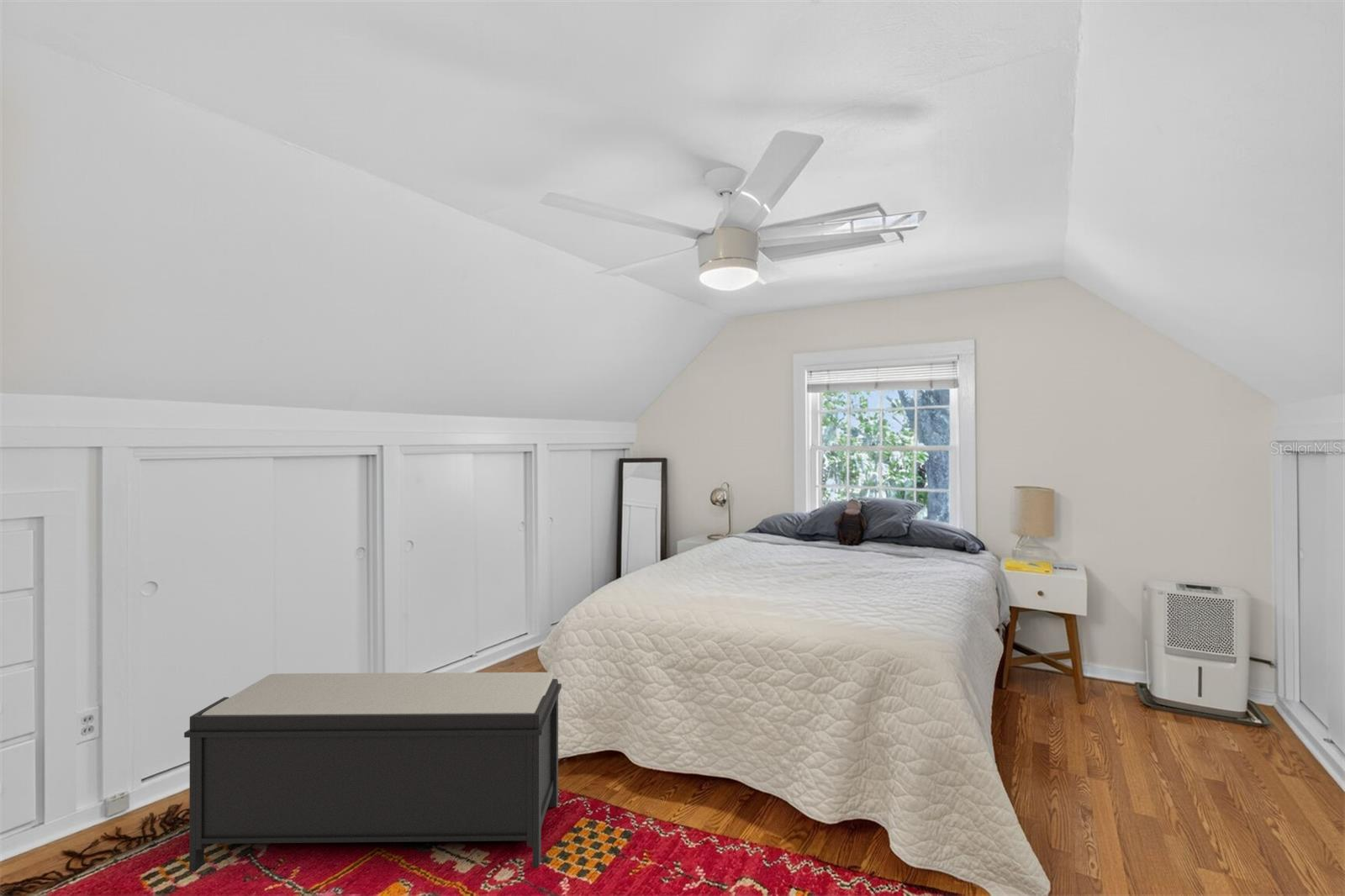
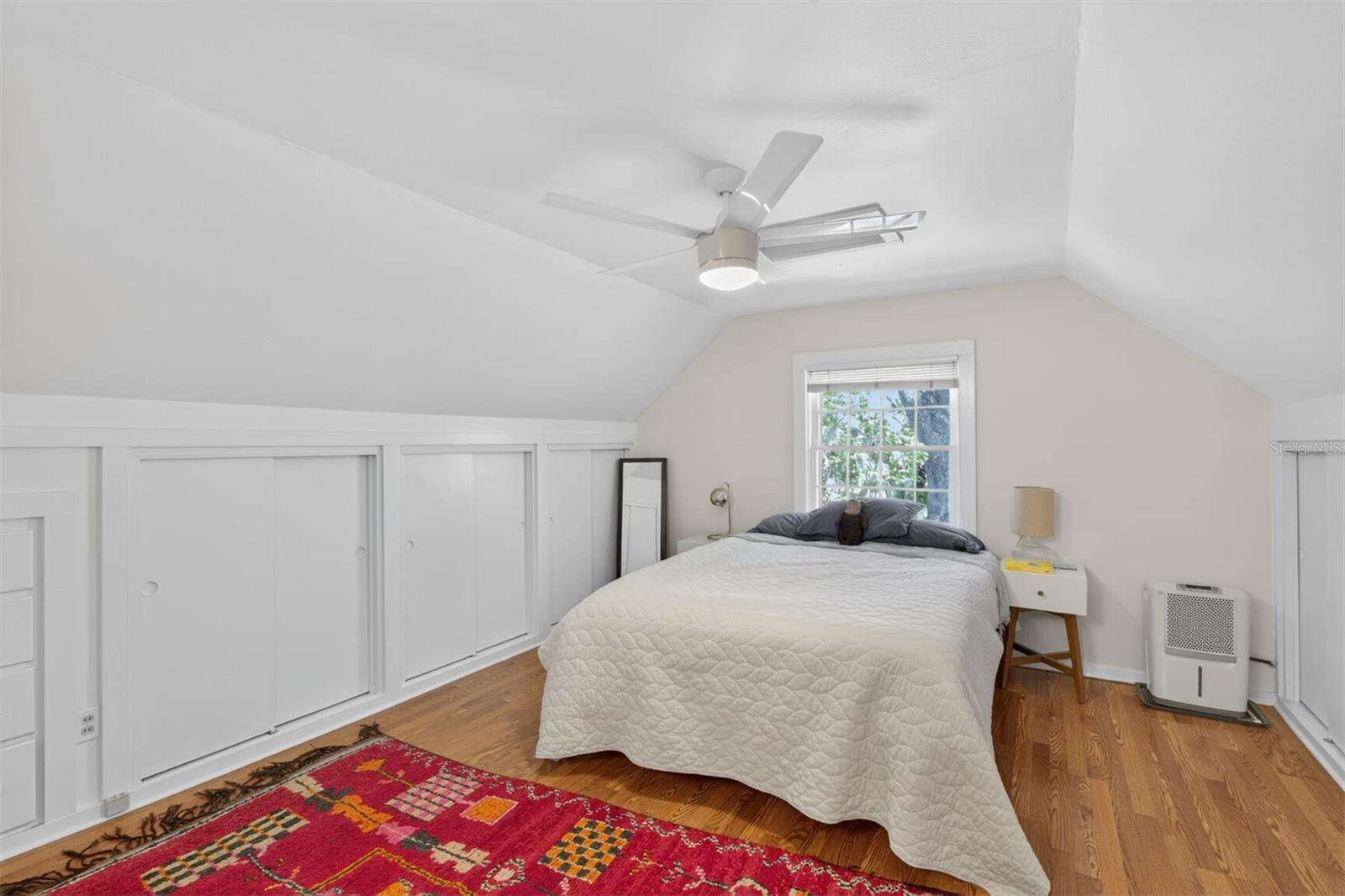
- bench (390, 762)
